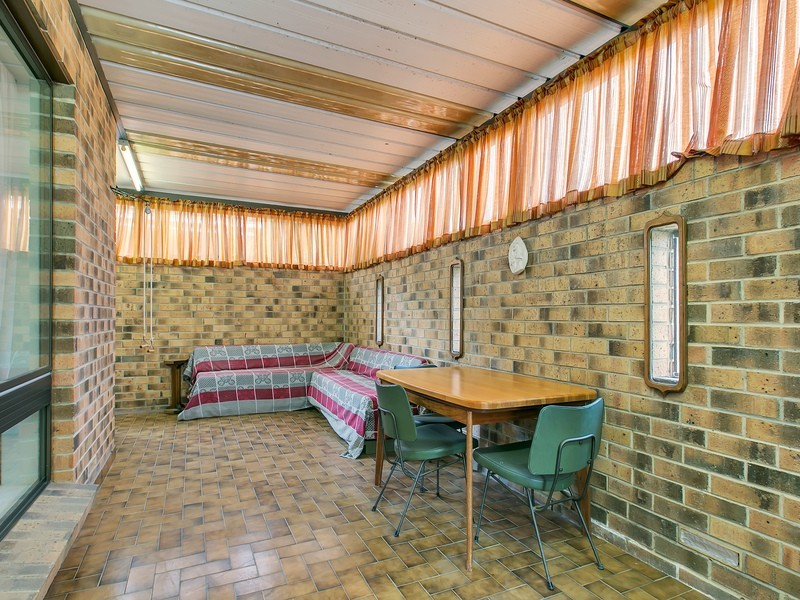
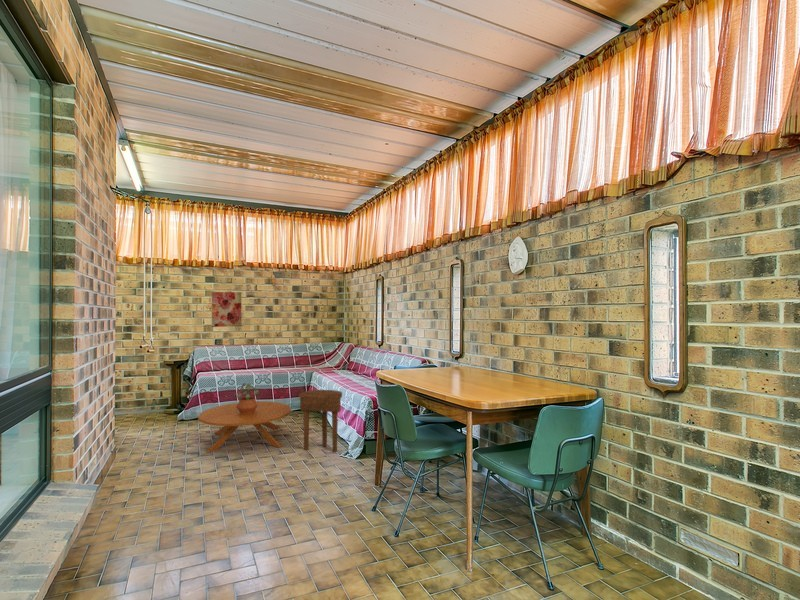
+ coffee table (246, 424)
+ potted plant (245, 398)
+ side table (322, 421)
+ wall art (226, 309)
